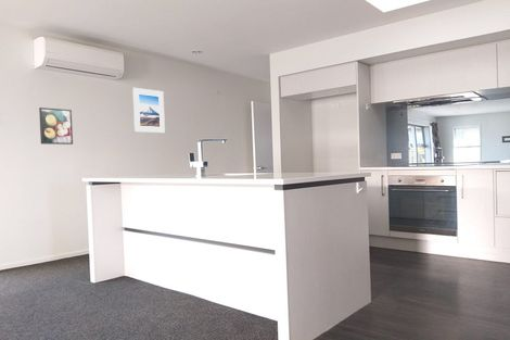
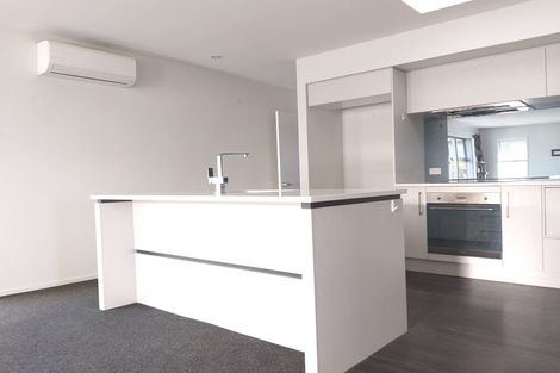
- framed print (149, 111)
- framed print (56, 126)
